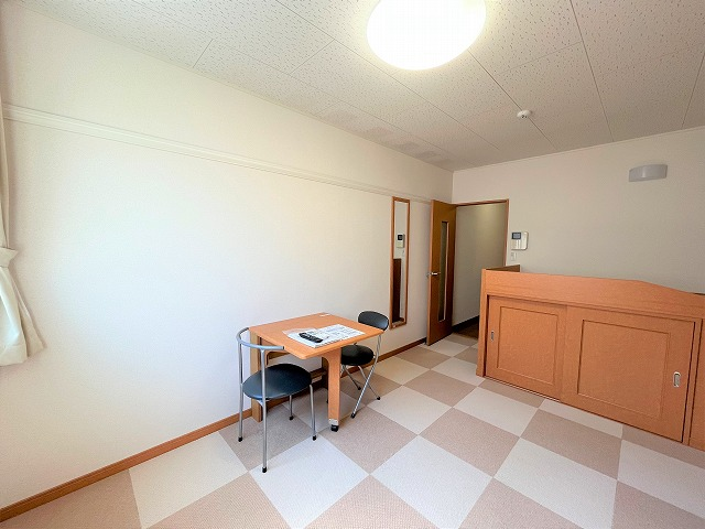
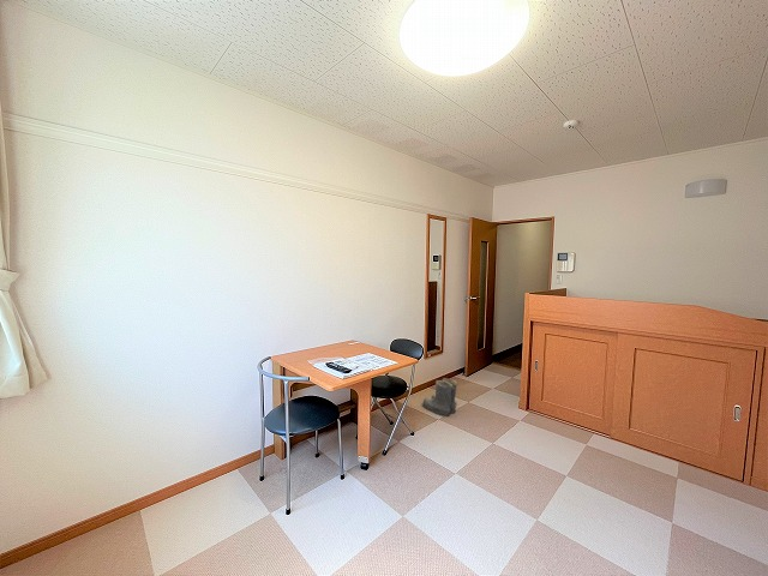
+ boots (439, 394)
